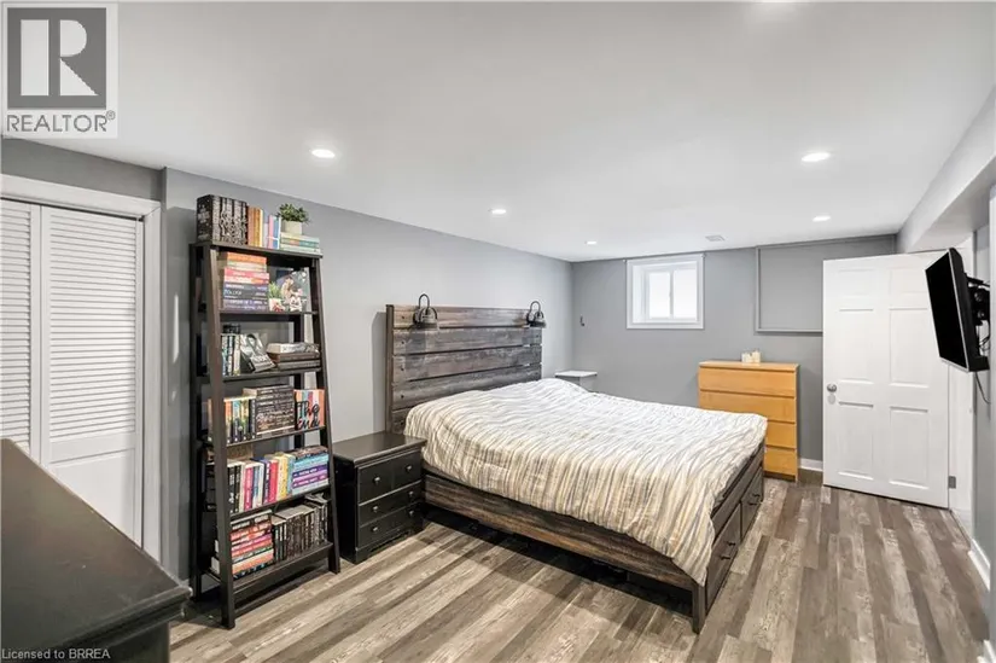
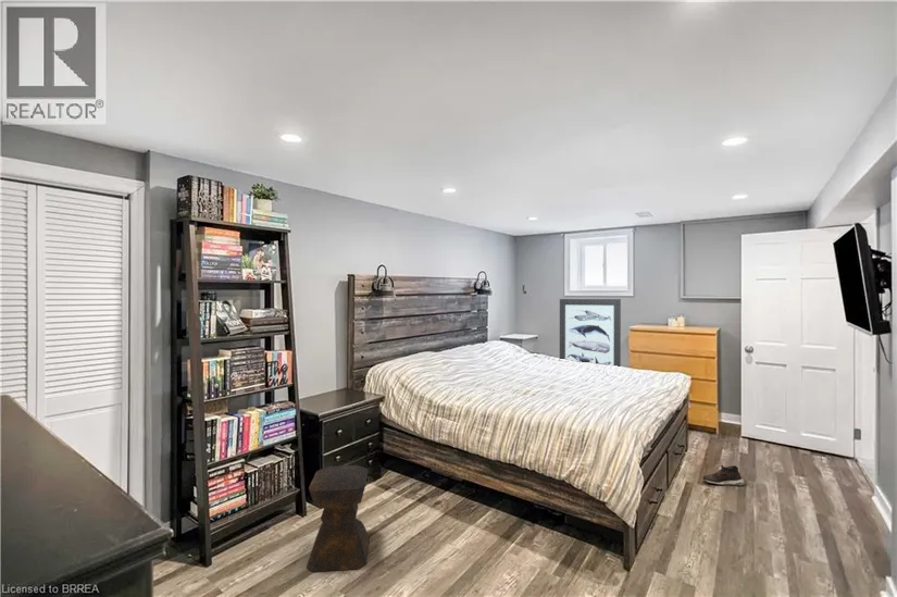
+ stool (339, 513)
+ shoe (722, 473)
+ wall art (588, 340)
